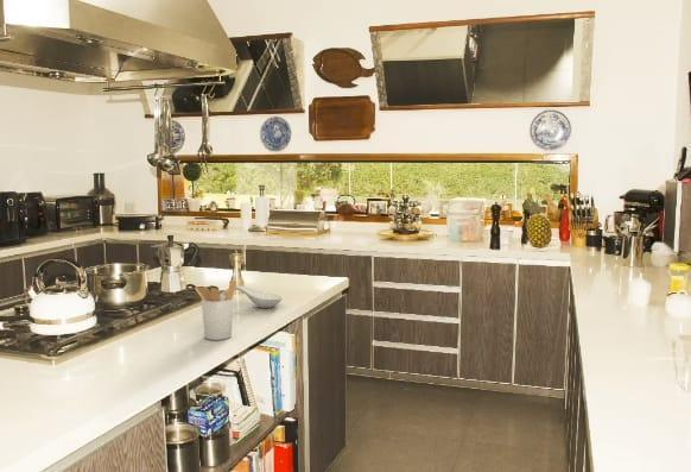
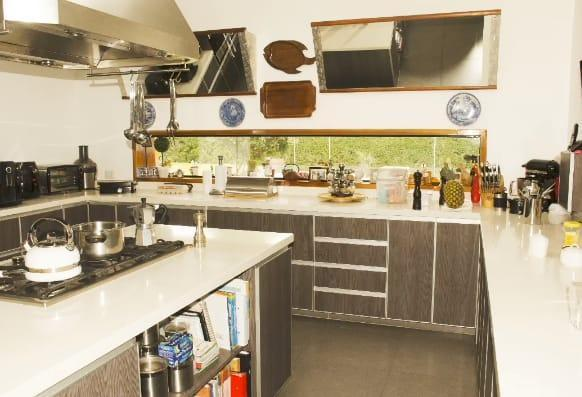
- utensil holder (214, 309)
- spoon rest (251, 296)
